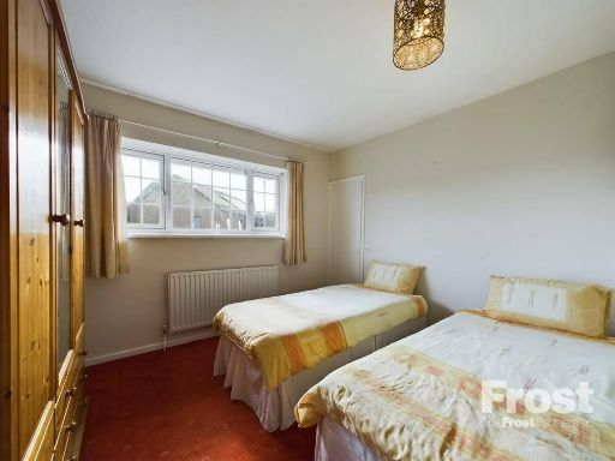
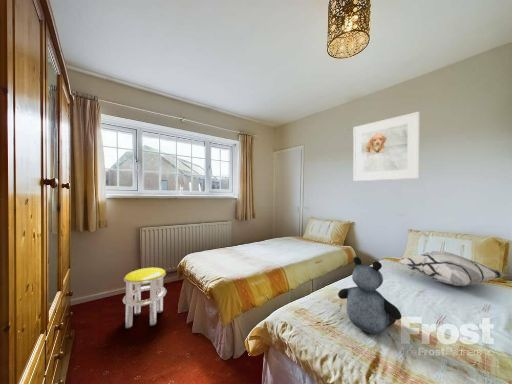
+ stool (144, 290)
+ decorative pillow (447, 267)
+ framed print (382, 150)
+ teddy bear (370, 290)
